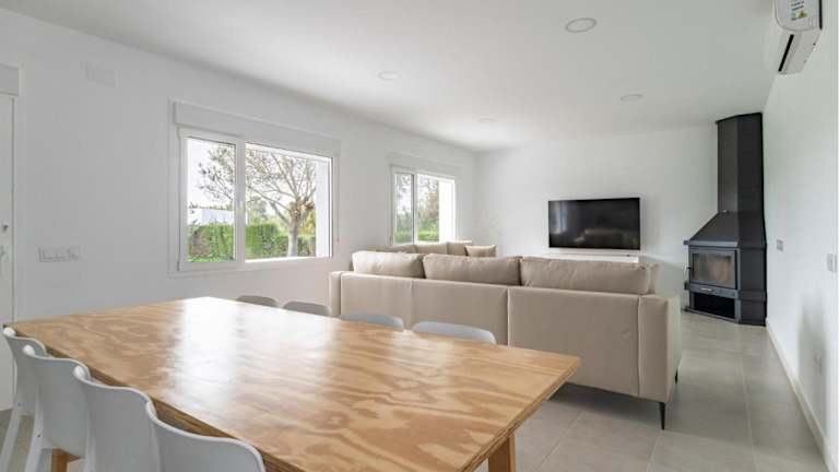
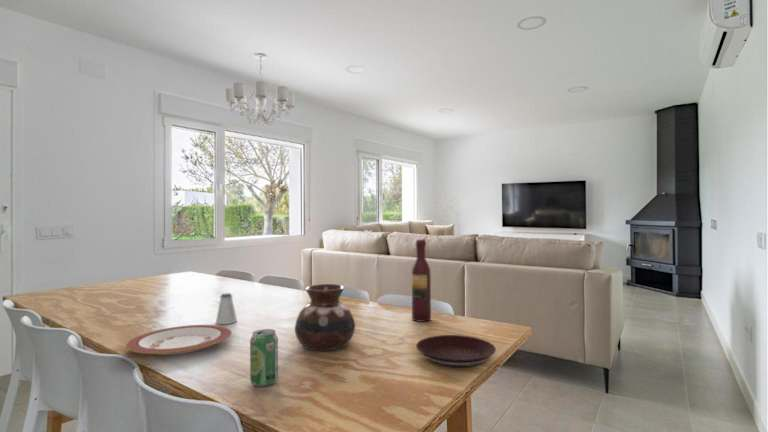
+ vase (325, 315)
+ wine bottle (421, 279)
+ plate (455, 351)
+ beverage can (264, 356)
+ chandelier (260, 90)
+ saltshaker (226, 307)
+ plate (181, 341)
